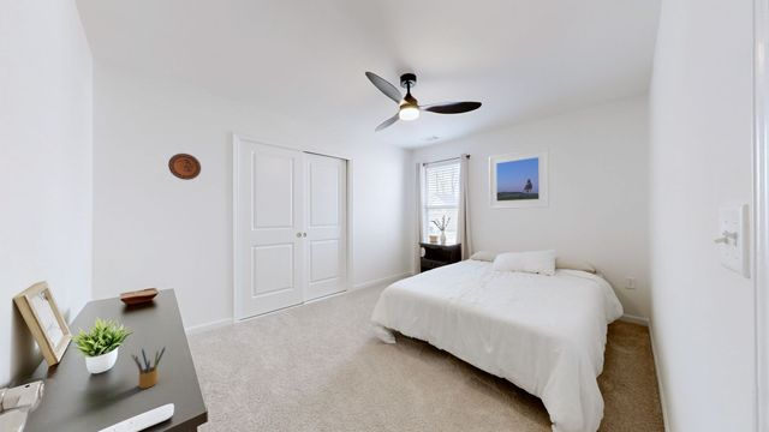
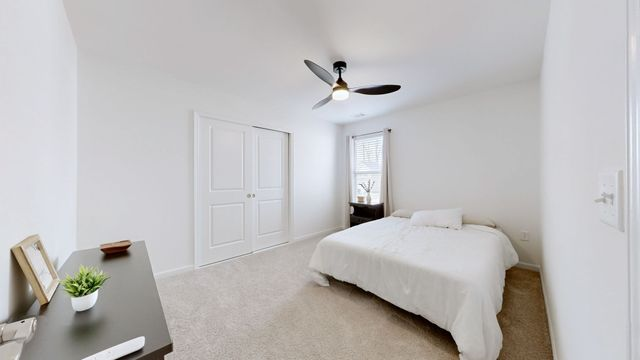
- pencil box (149, 366)
- decorative plate (185, 166)
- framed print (517, 180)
